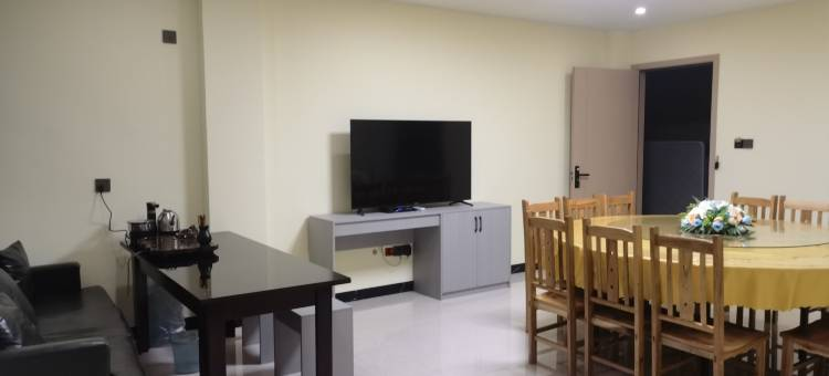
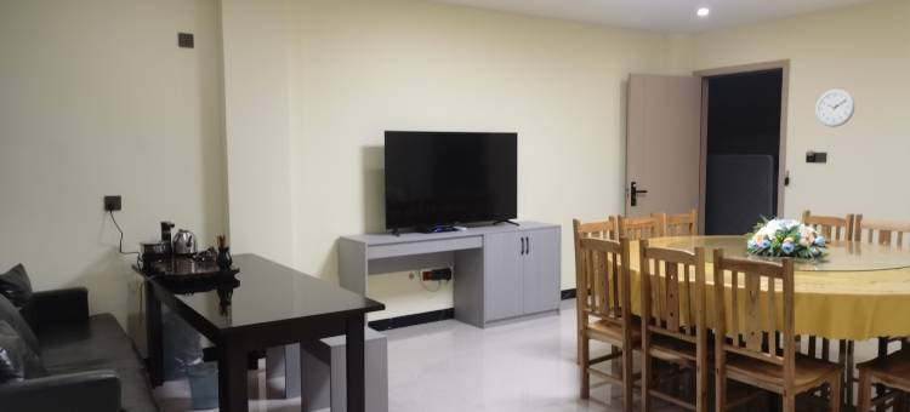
+ wall clock (834, 108)
